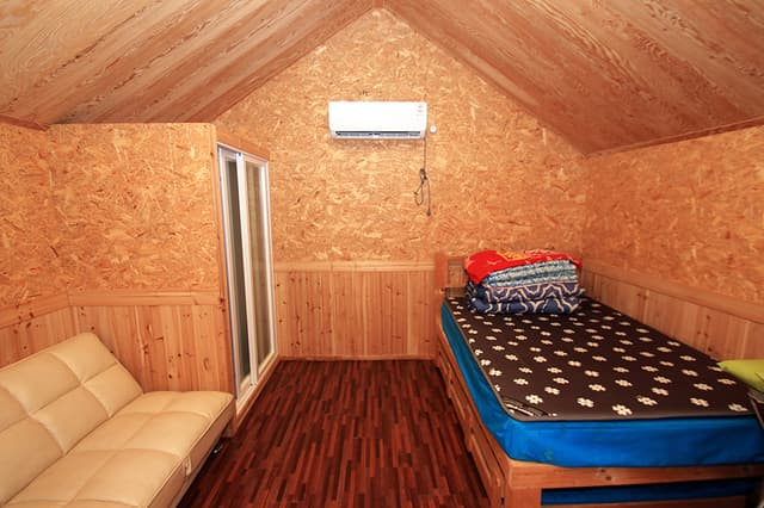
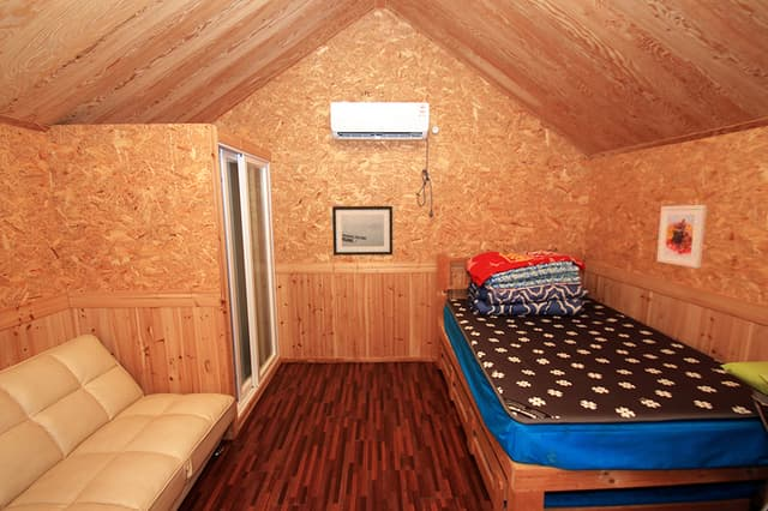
+ wall art (362, 230)
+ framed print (679, 235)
